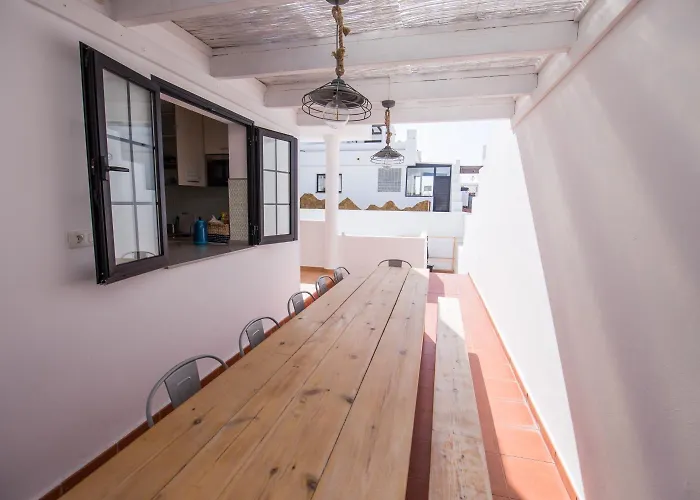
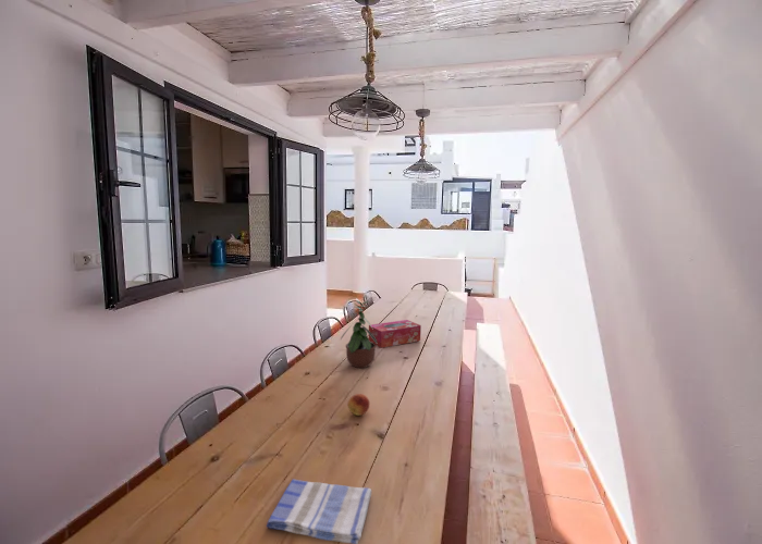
+ fruit (358, 405)
+ potted plant (358, 331)
+ tissue box (394, 333)
+ dish towel (322, 506)
